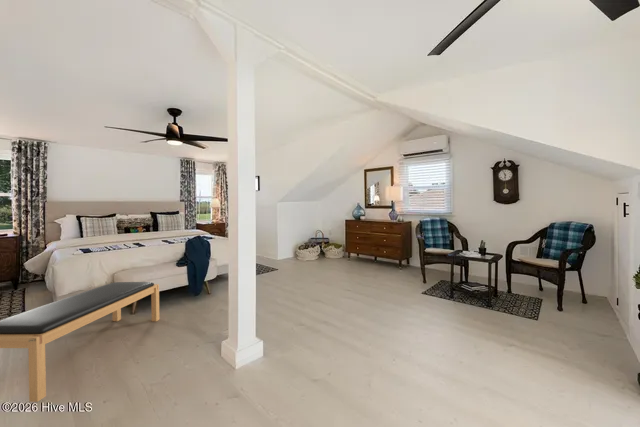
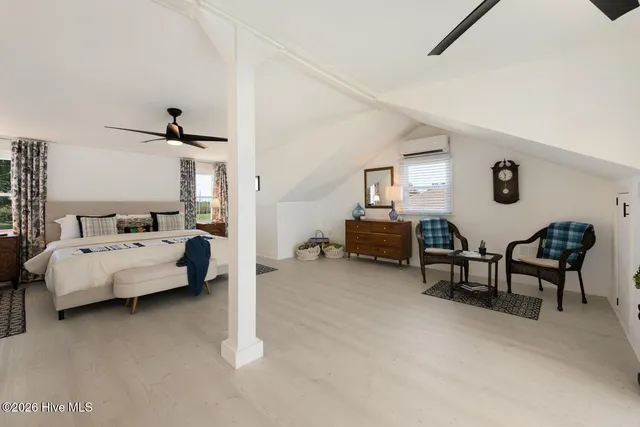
- bench (86, 324)
